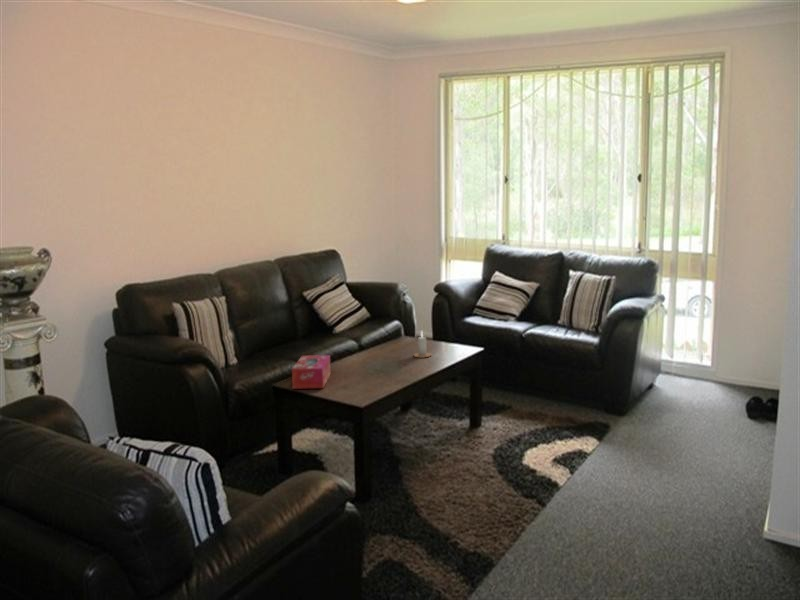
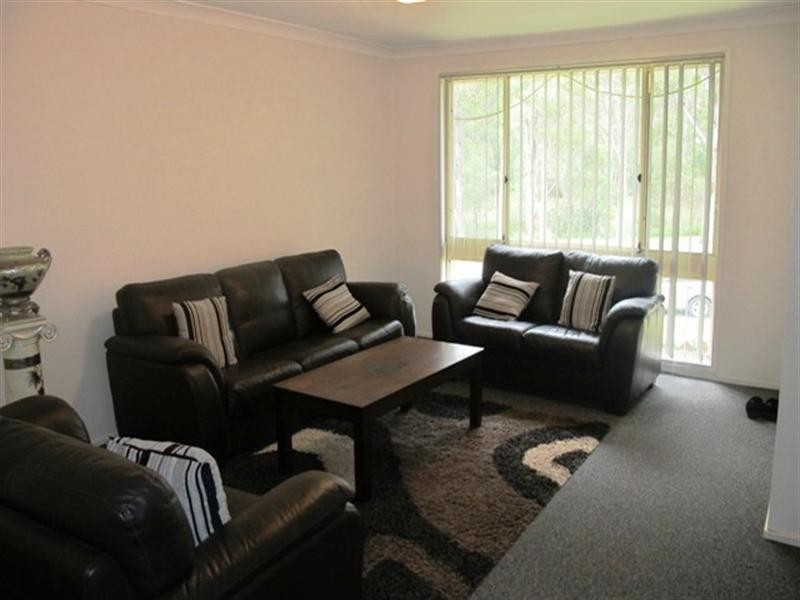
- candle (422, 342)
- tissue box (312, 371)
